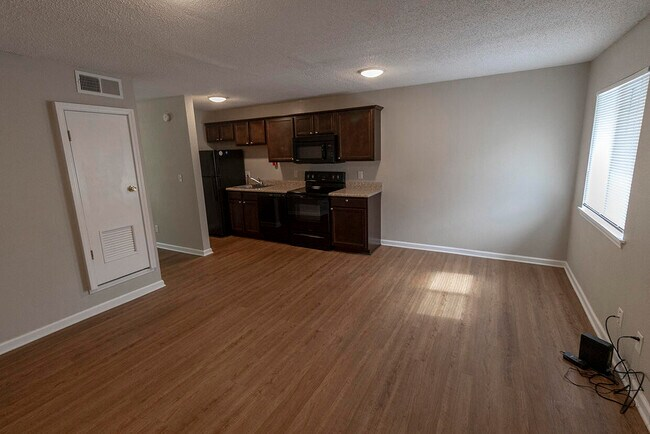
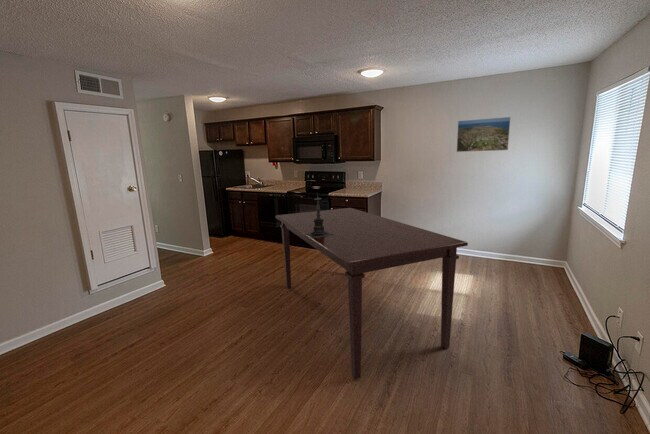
+ dining table (350, 269)
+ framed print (482, 135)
+ candle holder (318, 213)
